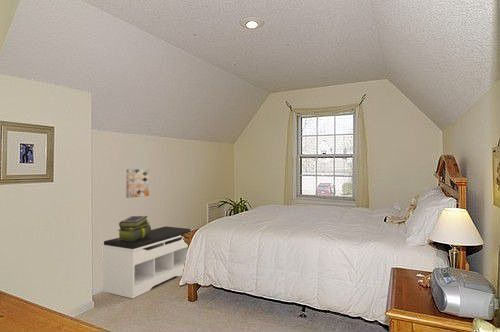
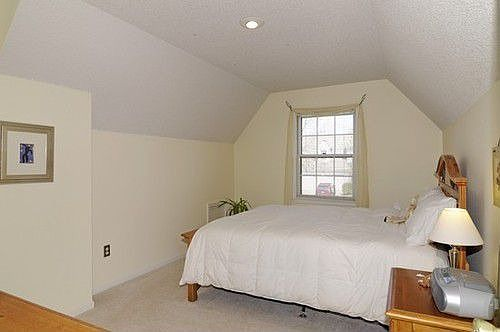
- bench (151, 257)
- wall art (137, 182)
- stack of books (134, 227)
